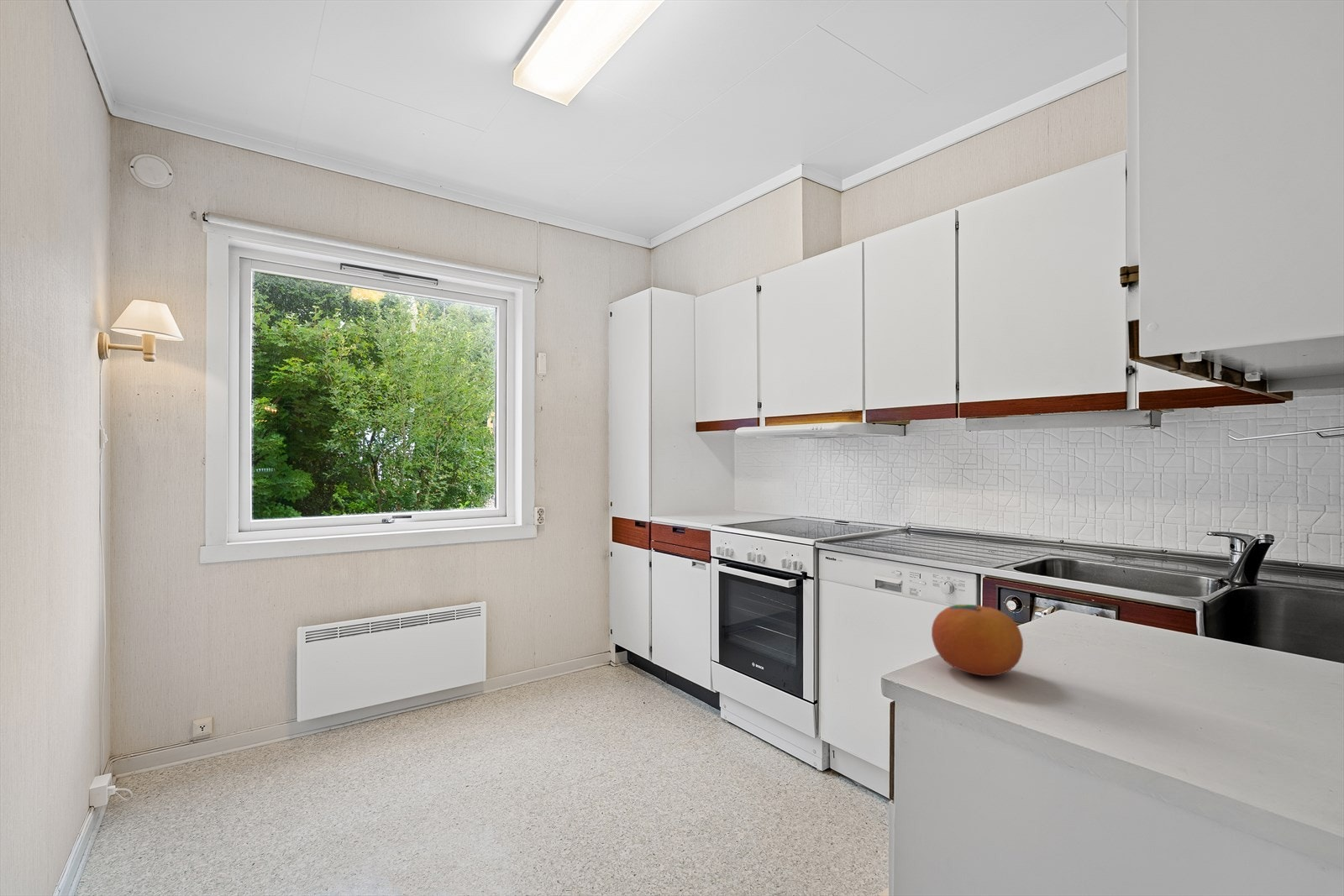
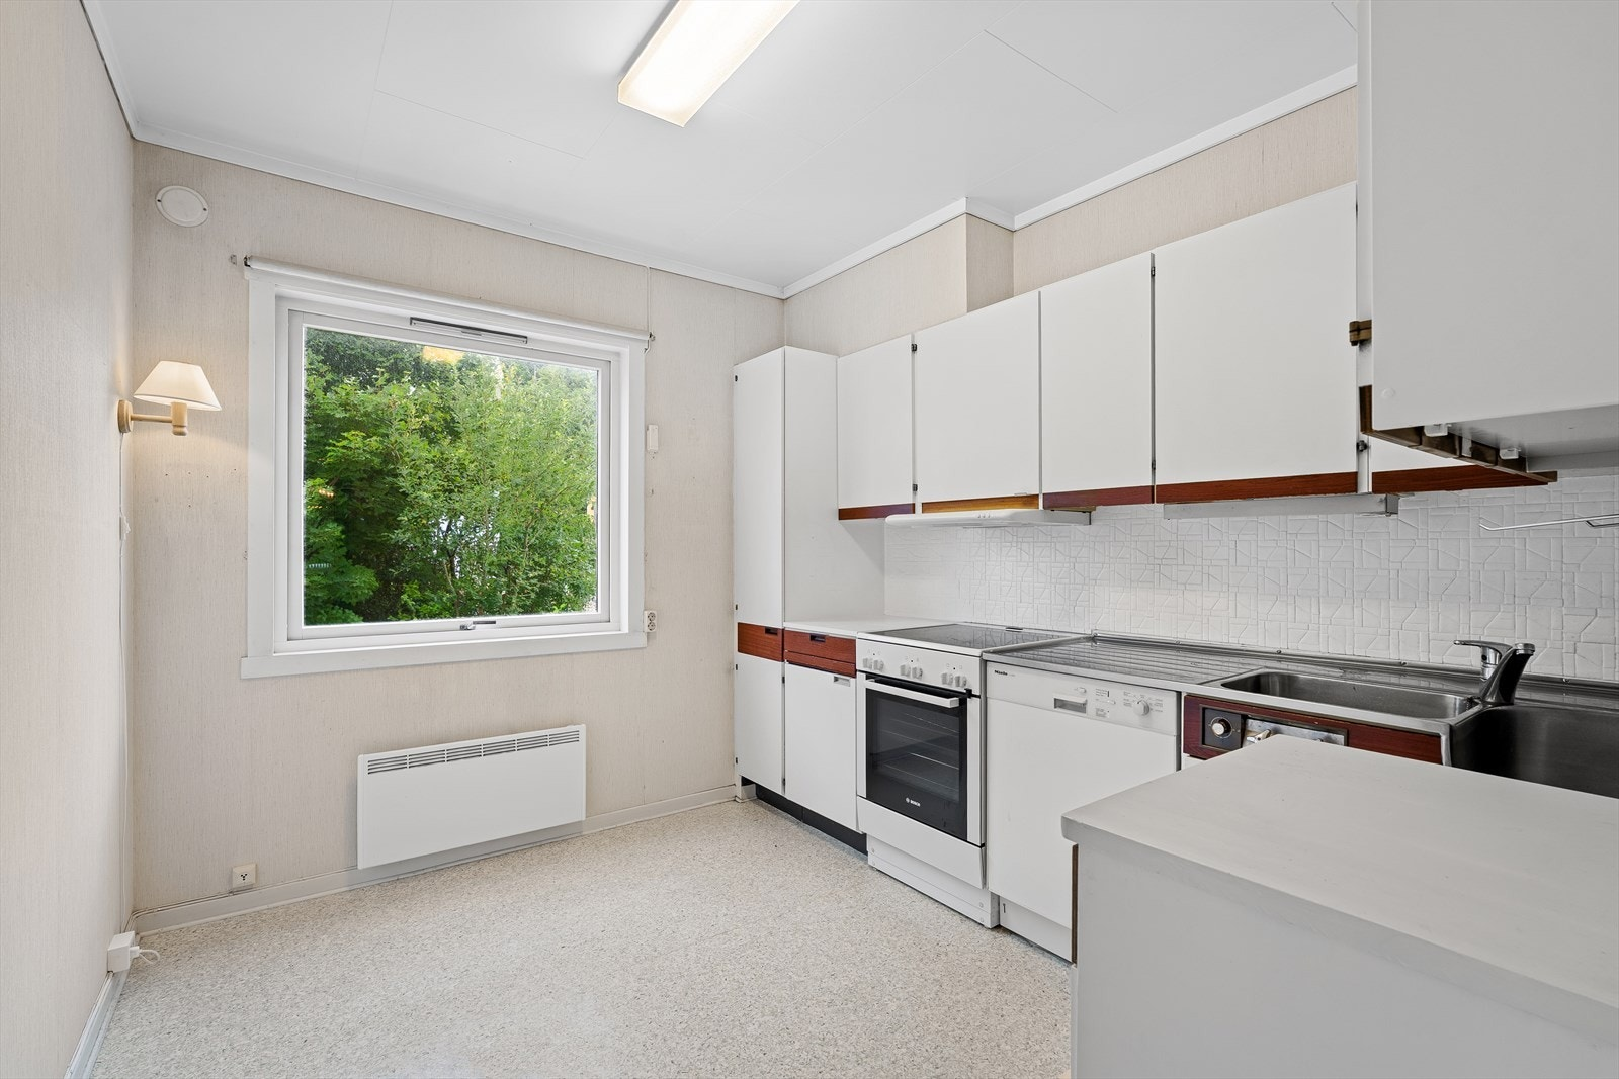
- fruit (975, 639)
